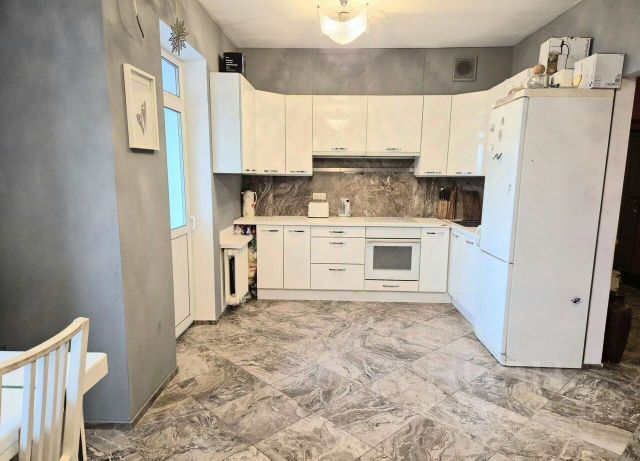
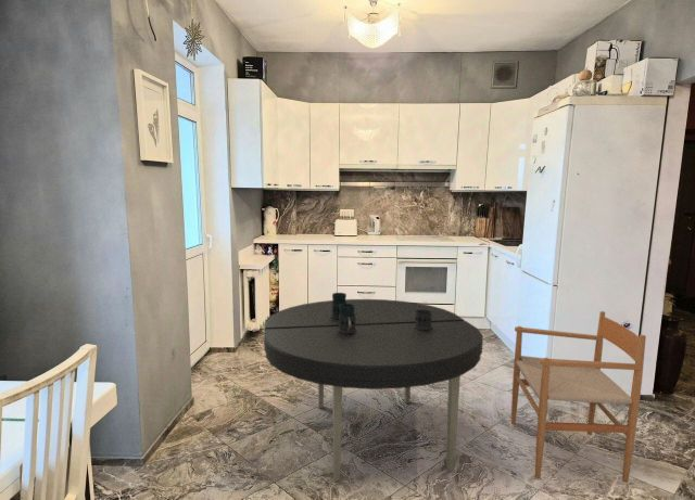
+ dining table (368, 368)
+ chair (570, 386)
